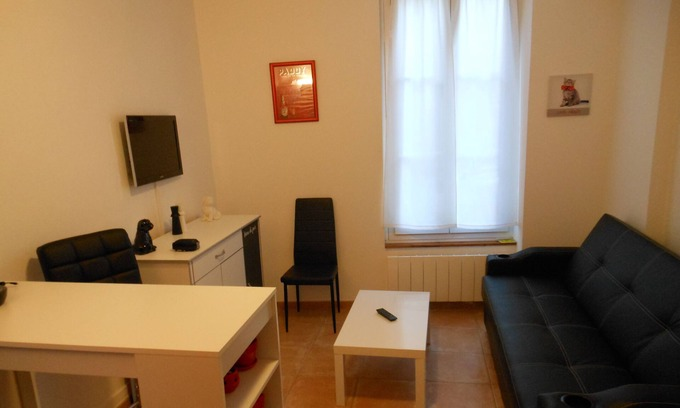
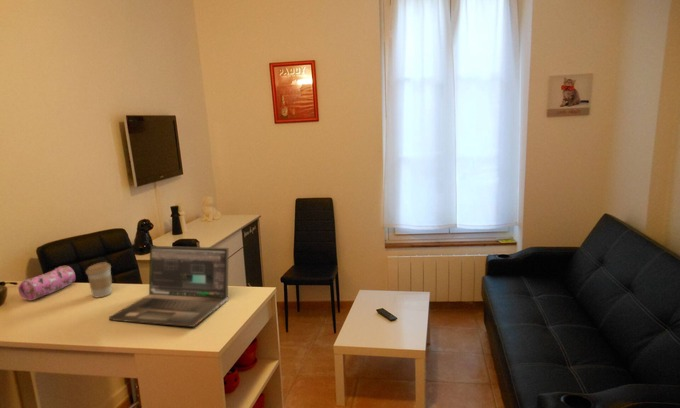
+ pencil case (47, 282)
+ laptop (171, 282)
+ coffee cup (100, 279)
